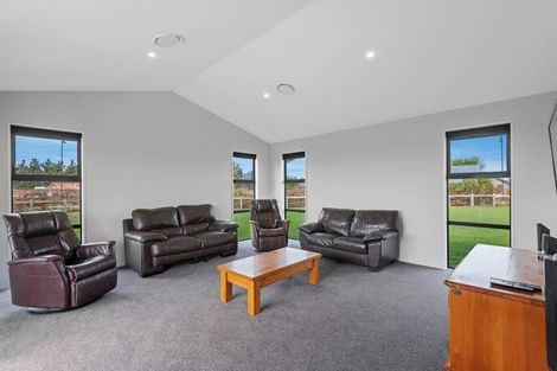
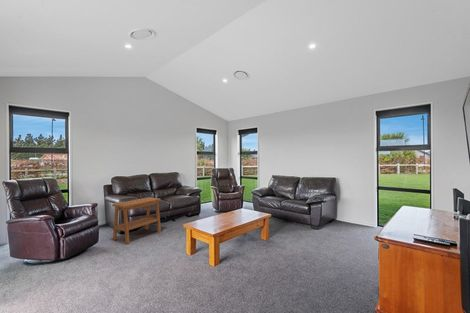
+ side table (138, 219)
